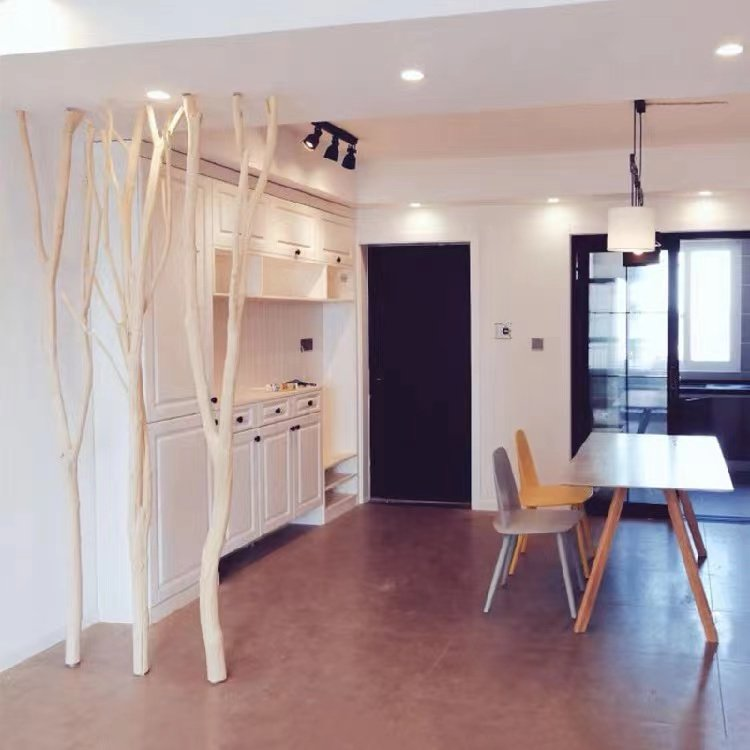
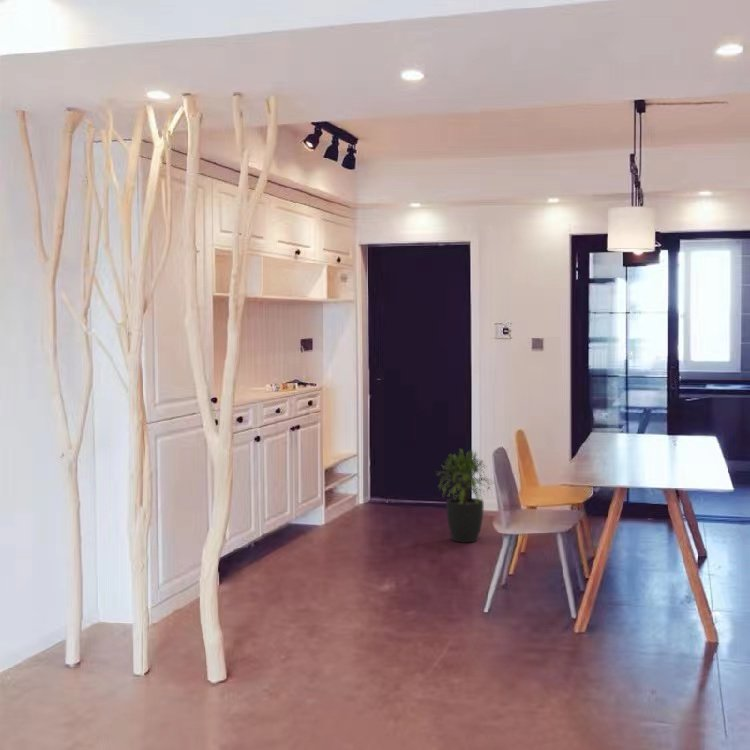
+ potted plant (461, 493)
